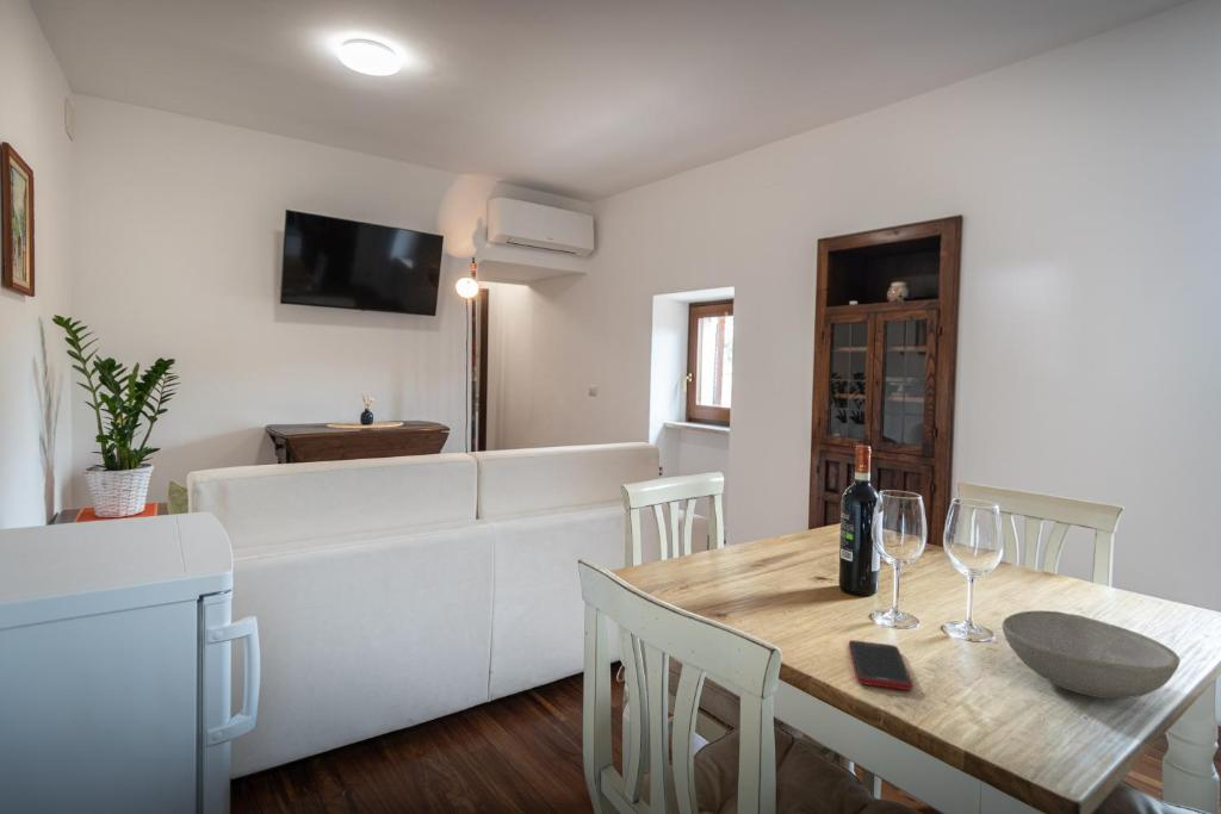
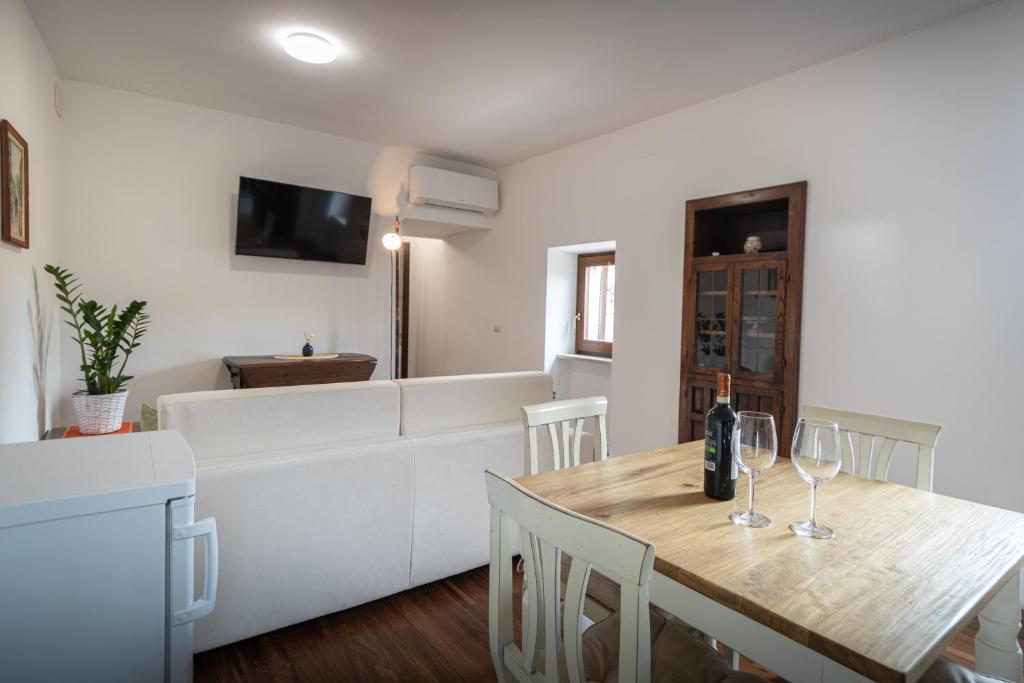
- cell phone (878, 663)
- bowl (1083, 660)
